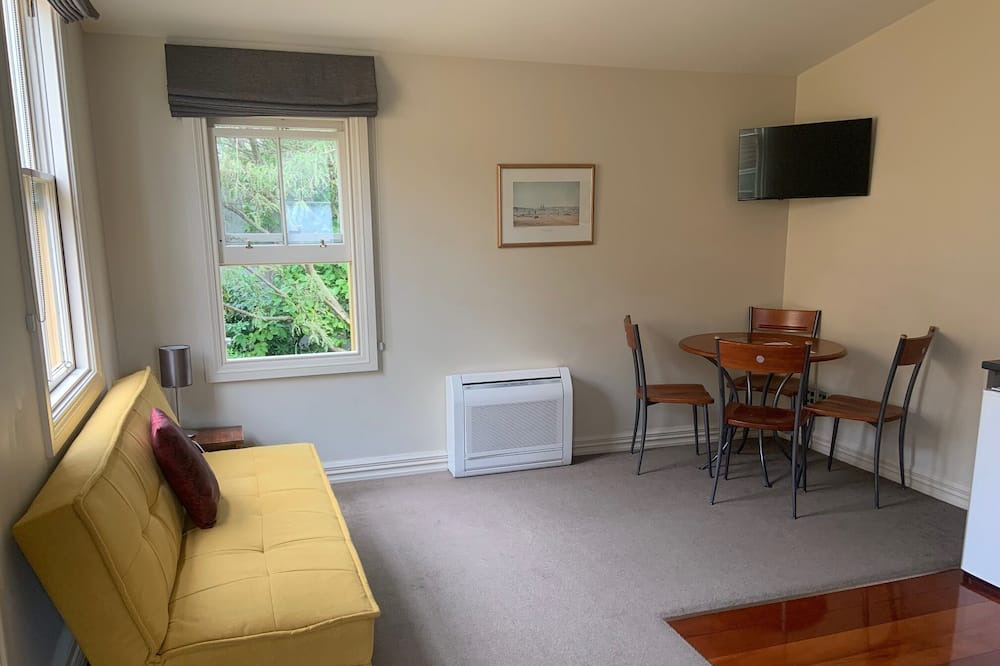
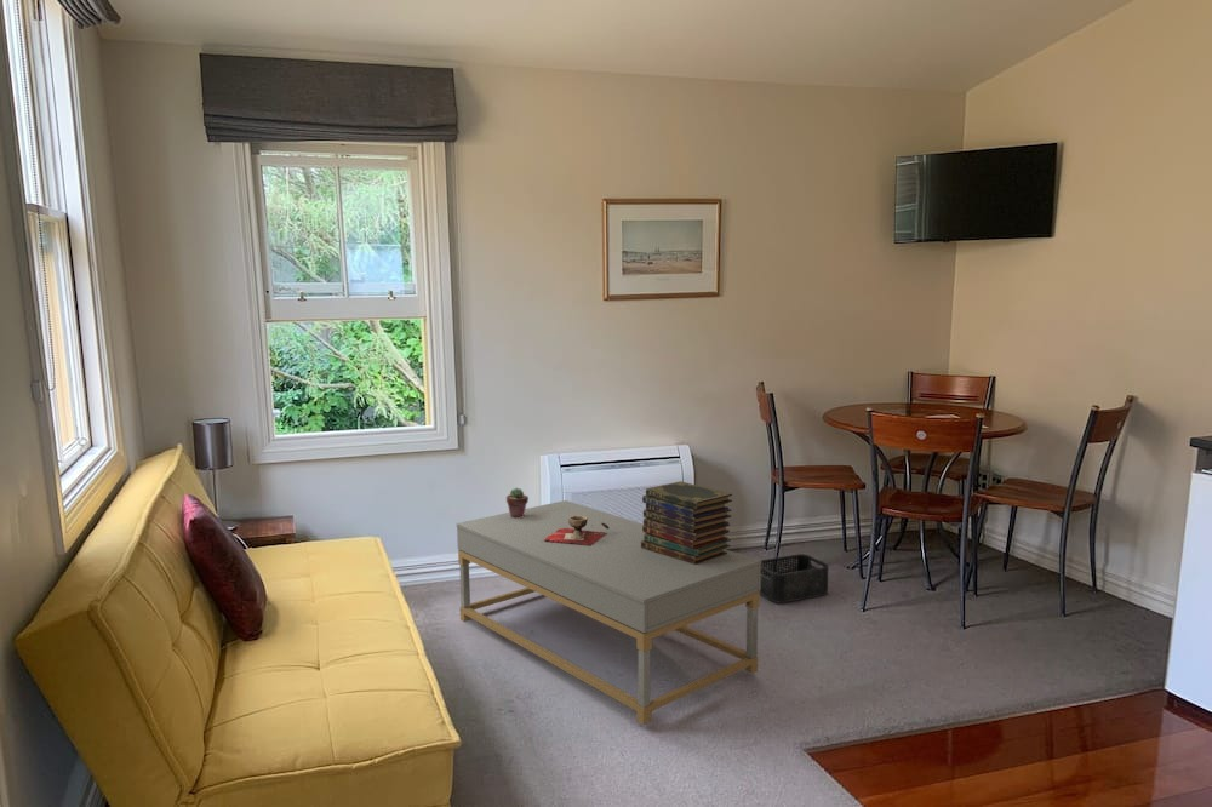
+ decorative bowl (576, 526)
+ coffee table (599, 593)
+ storage bin (790, 577)
+ potted succulent (516, 502)
+ book stack (686, 520)
